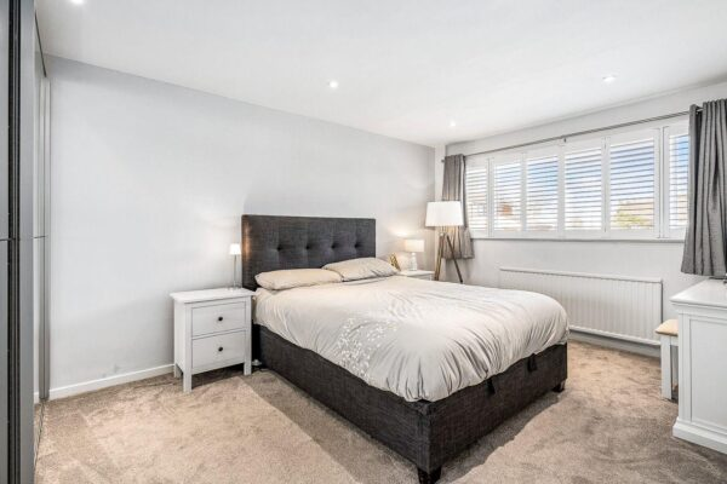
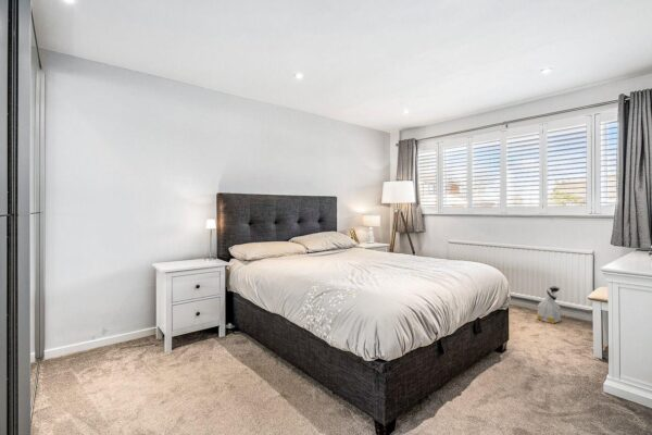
+ bag (550, 302)
